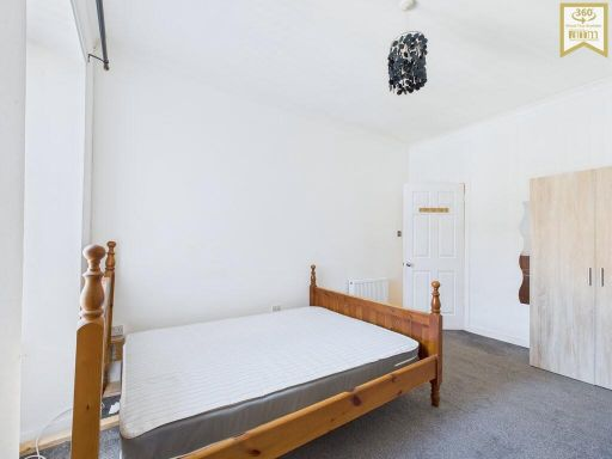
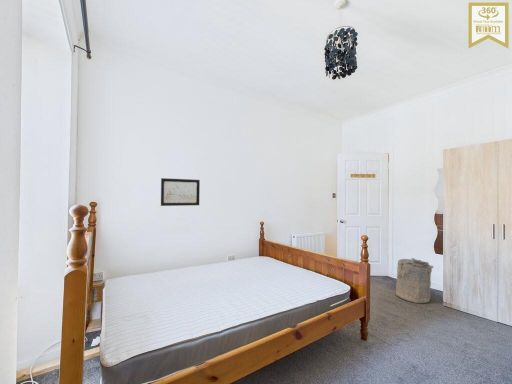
+ wall art (180, 192)
+ laundry hamper (411, 278)
